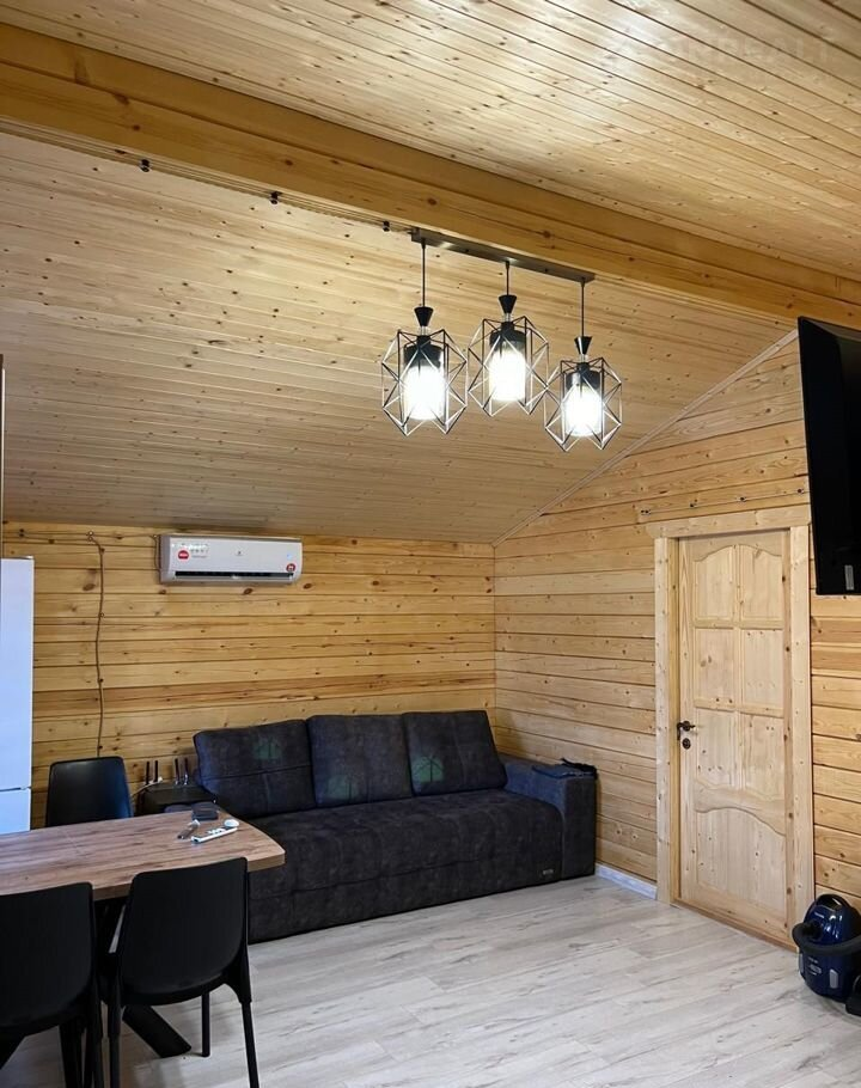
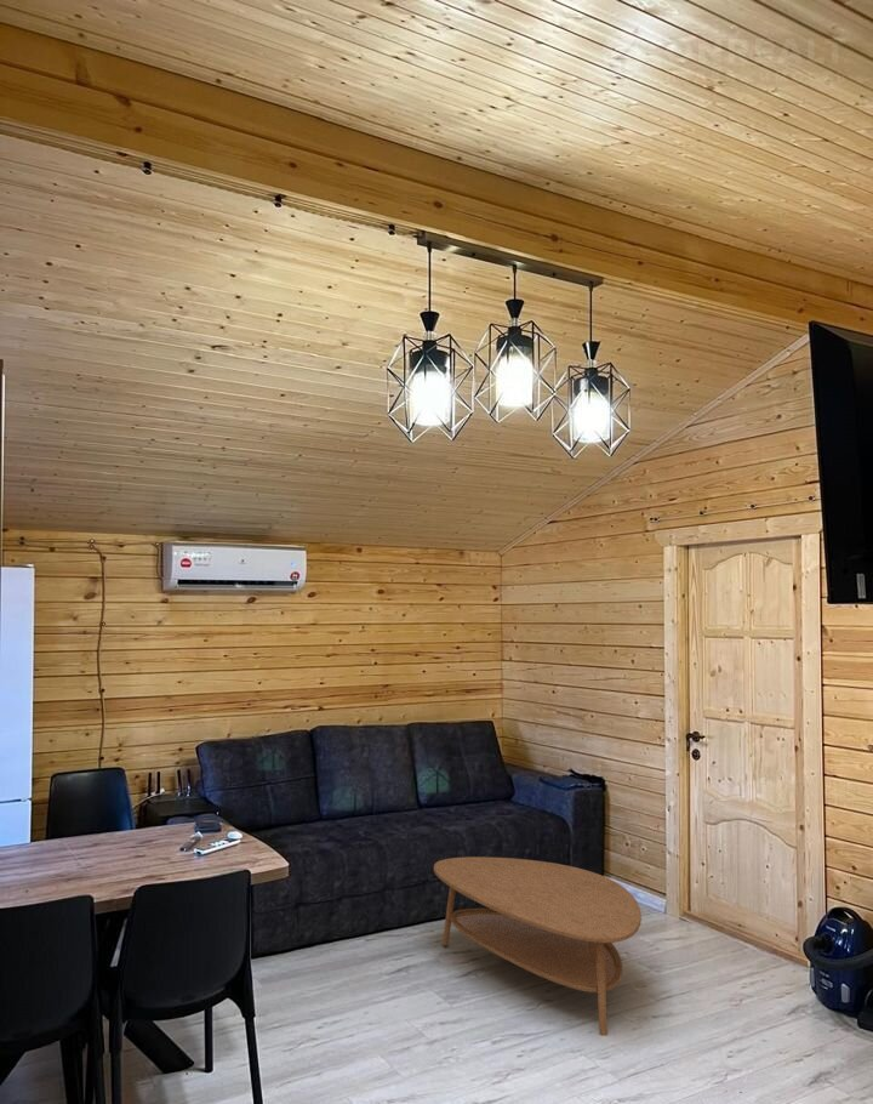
+ coffee table (544, 931)
